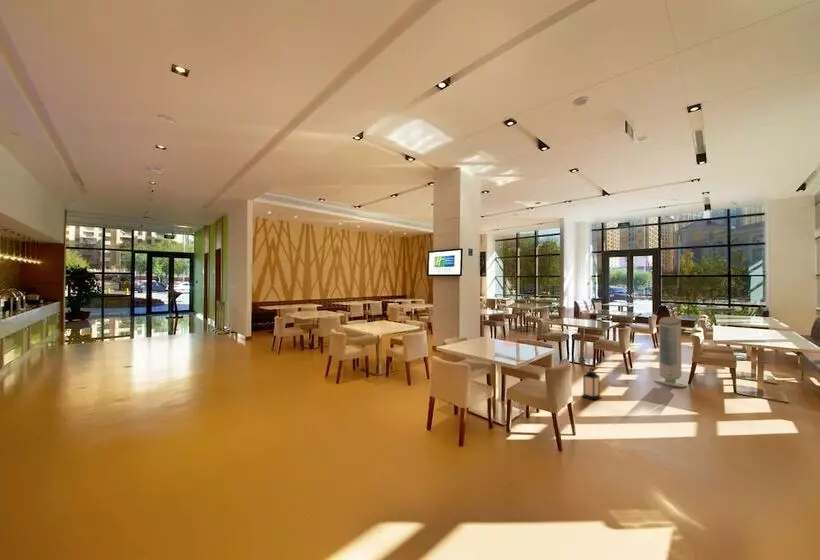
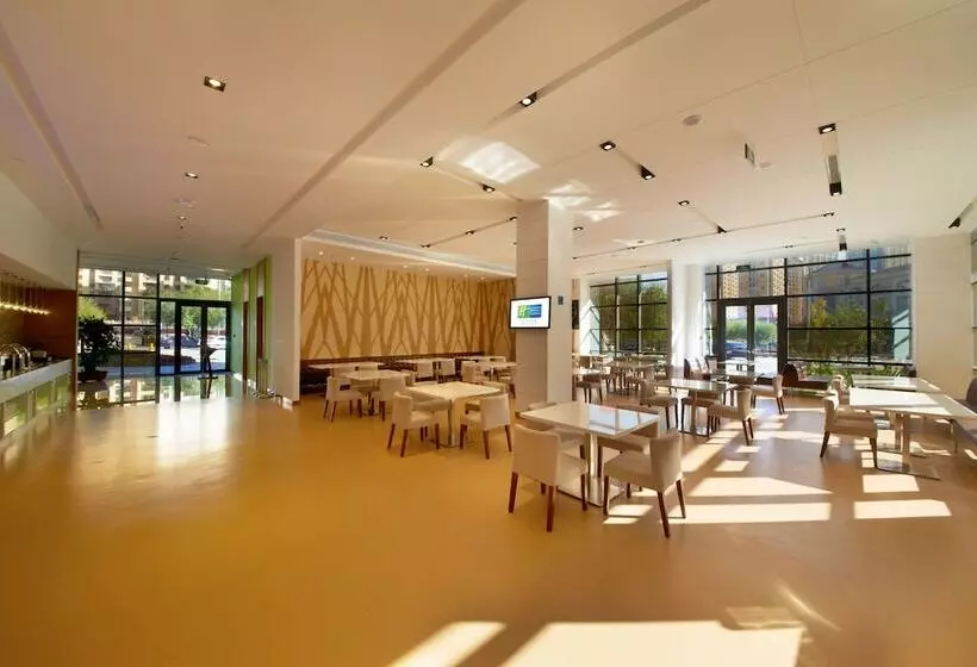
- lantern (591, 382)
- air purifier (670, 350)
